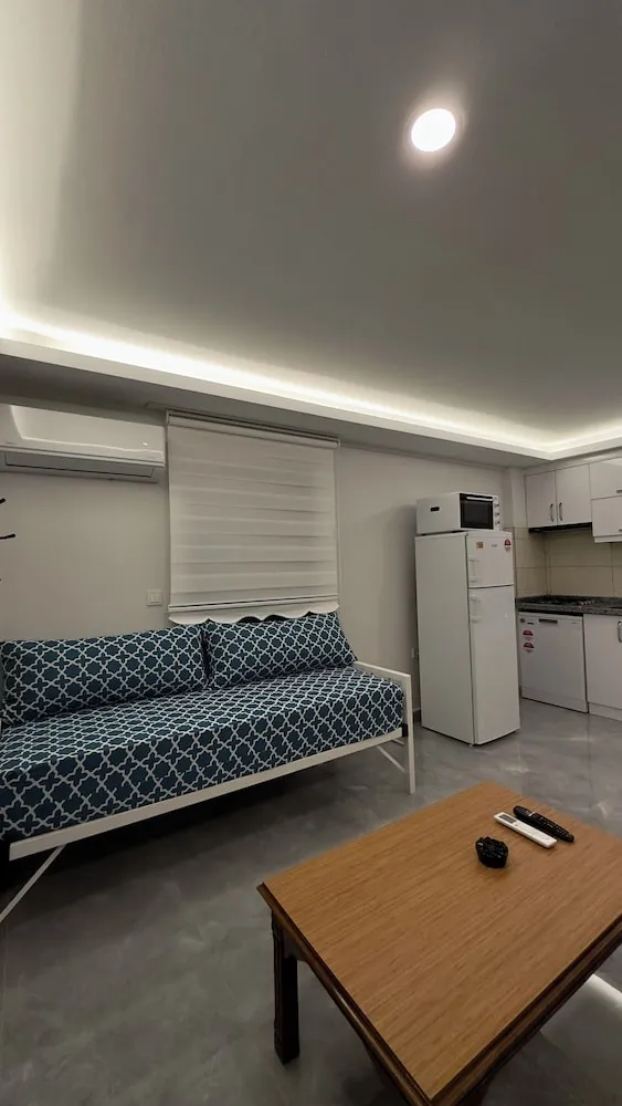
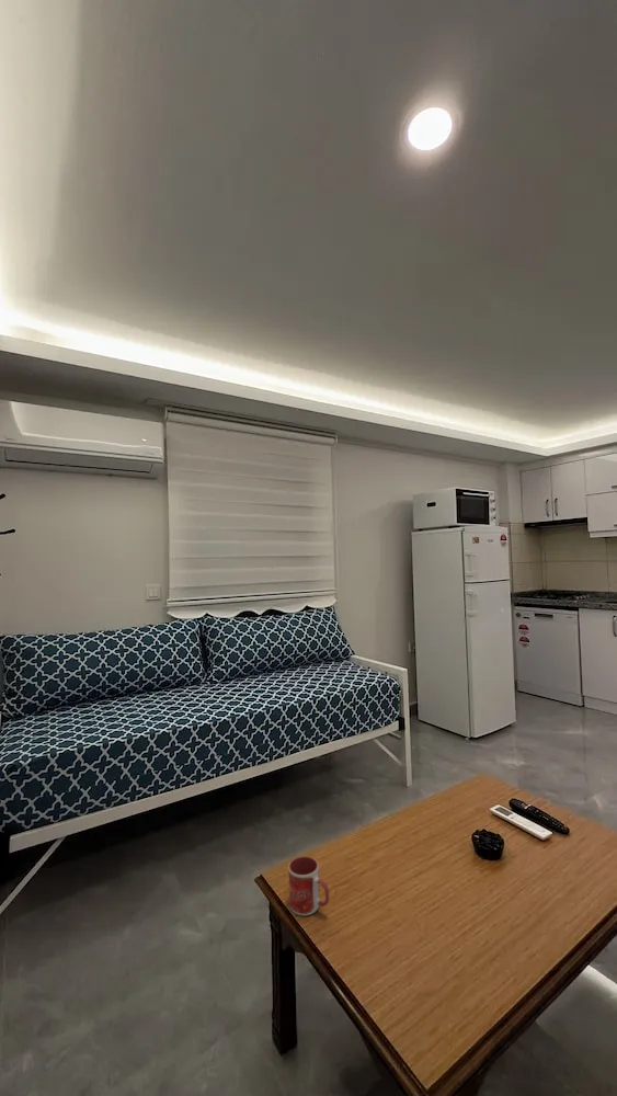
+ mug (309, 888)
